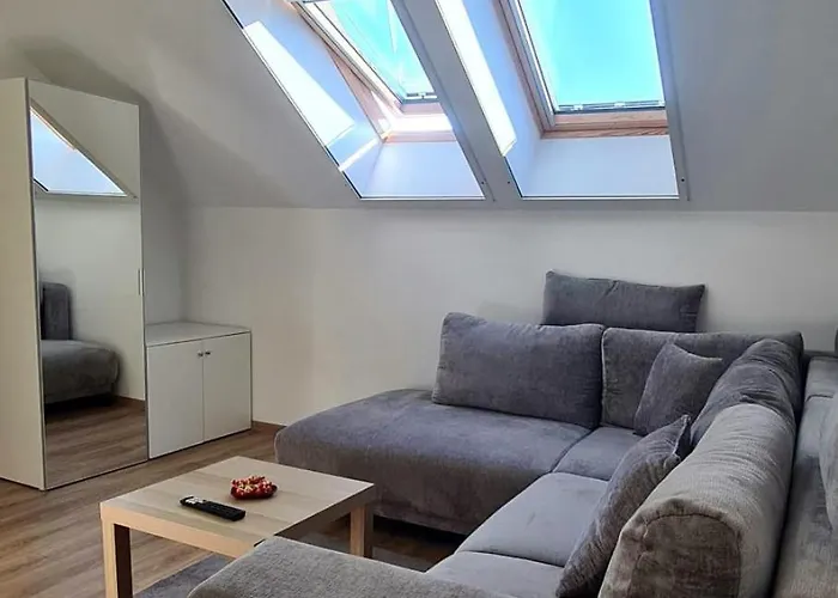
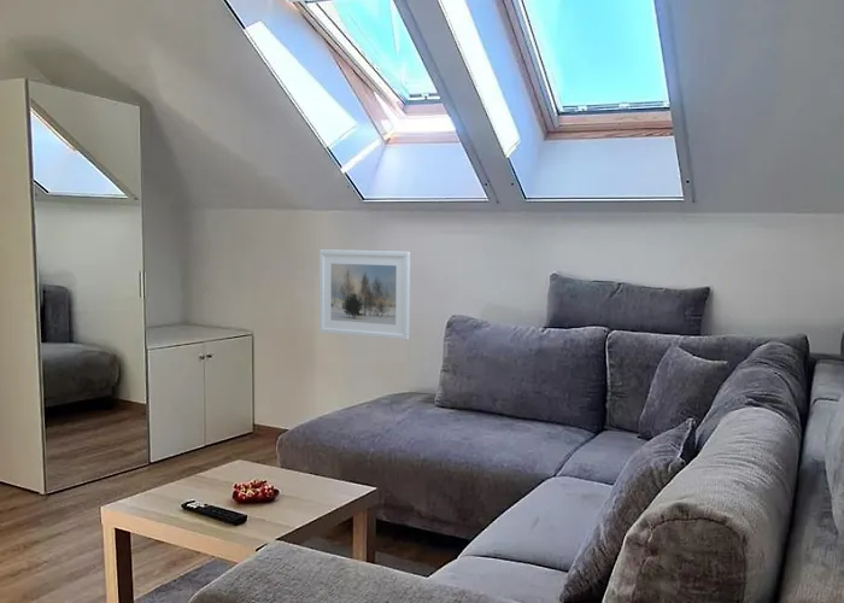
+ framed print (363, 293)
